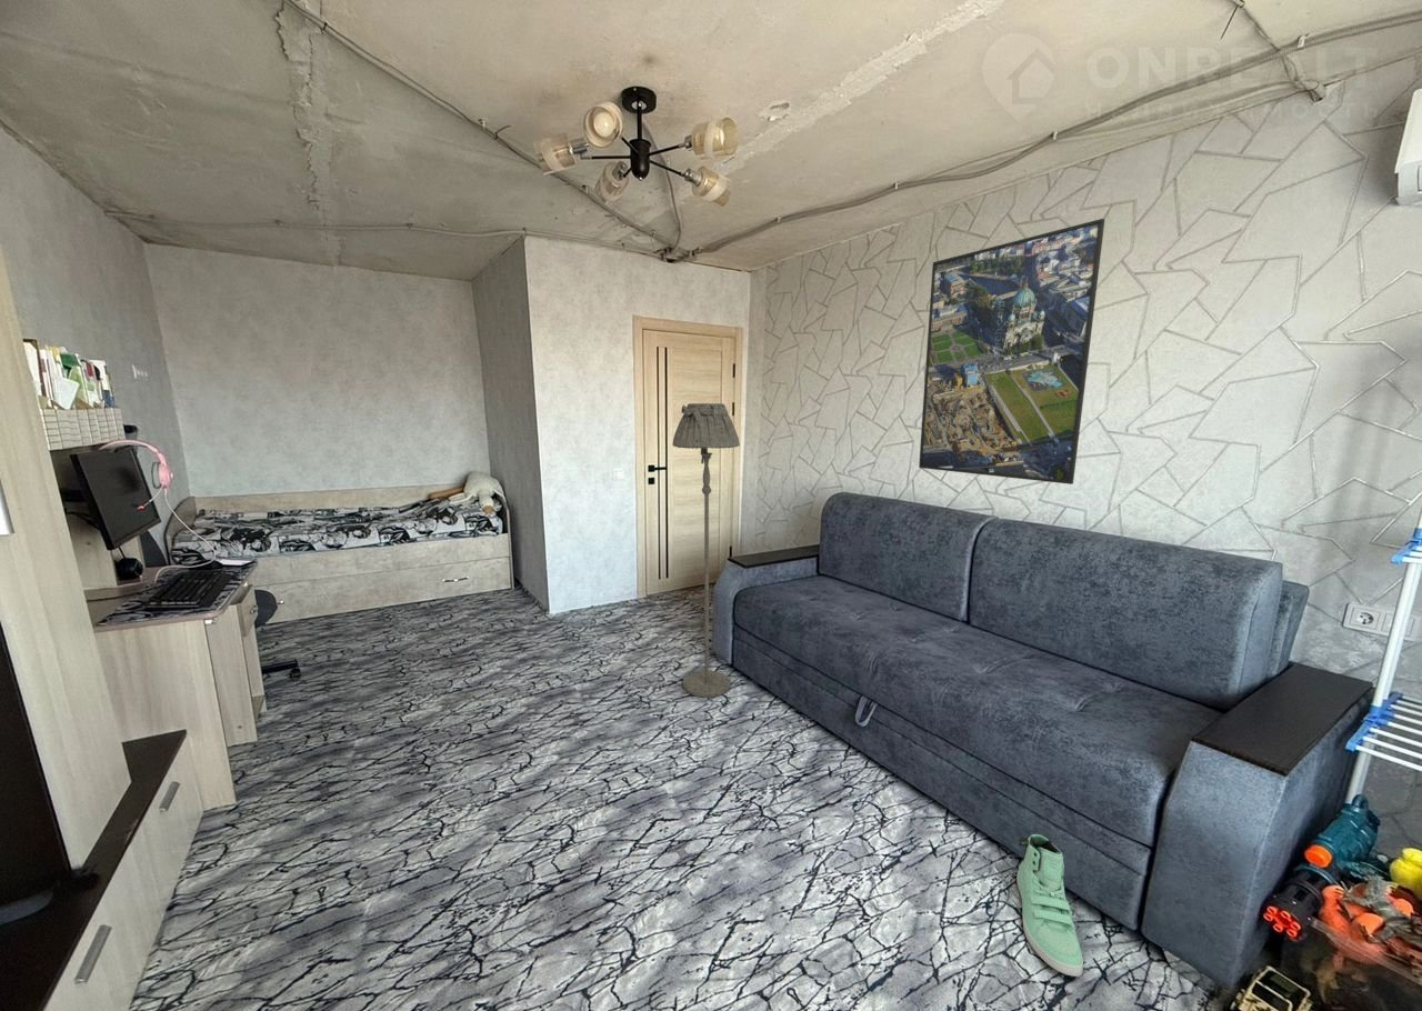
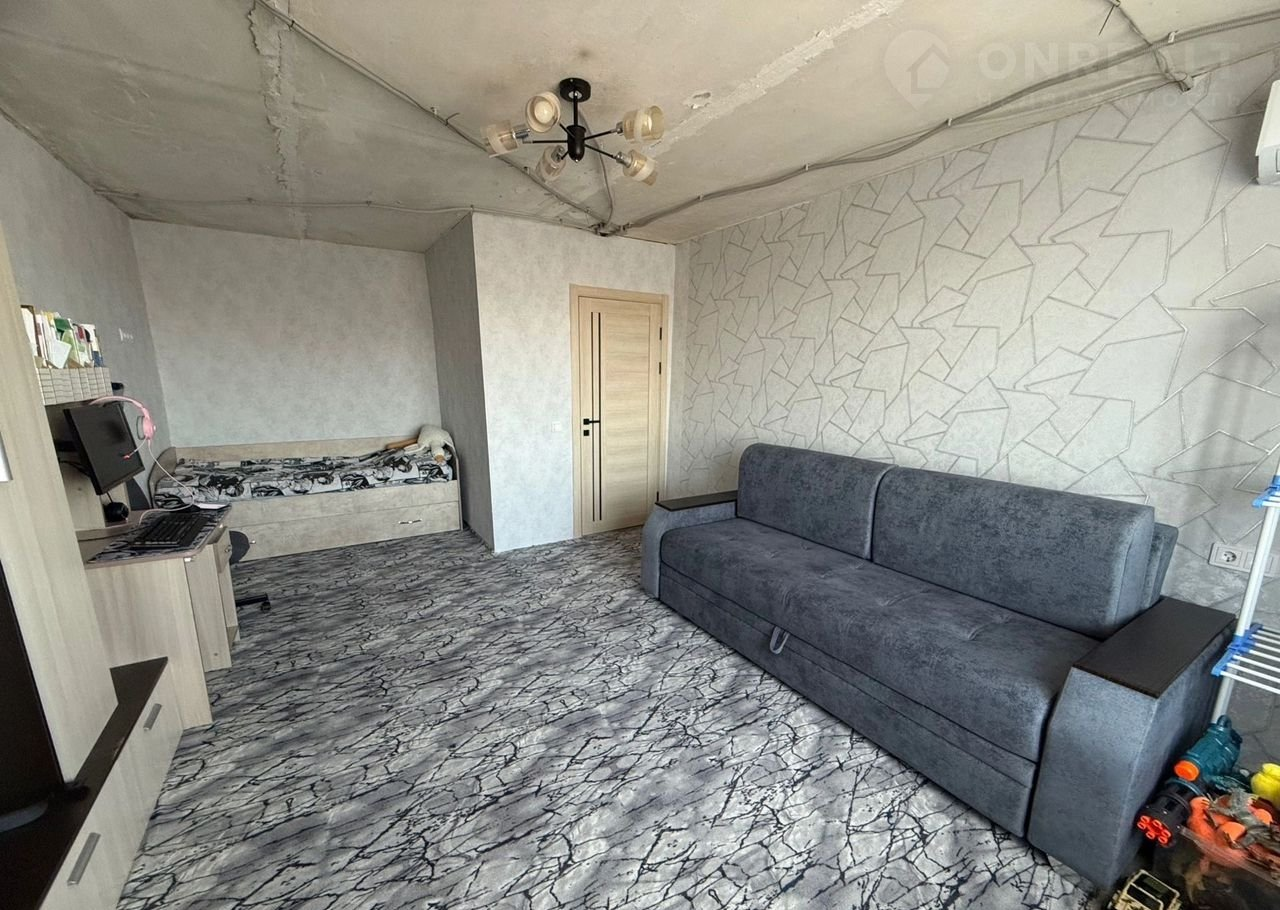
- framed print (997, 363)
- sneaker (1050, 894)
- floor lamp (705, 550)
